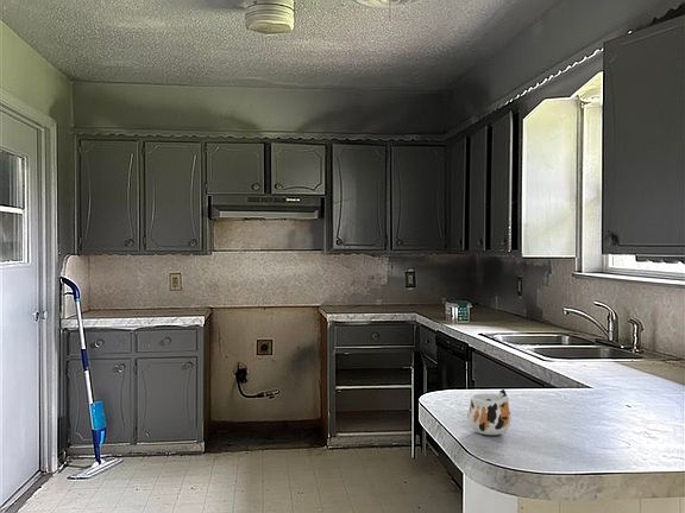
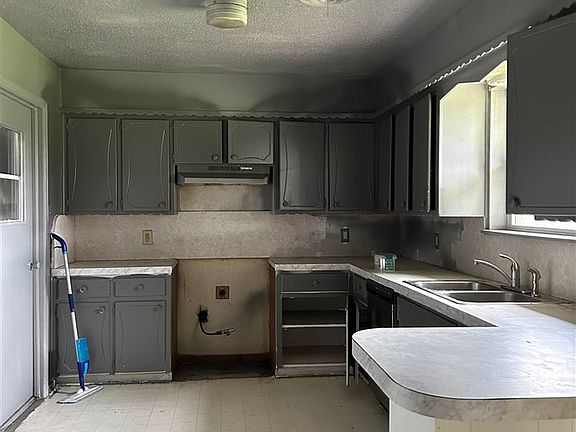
- mug (489, 410)
